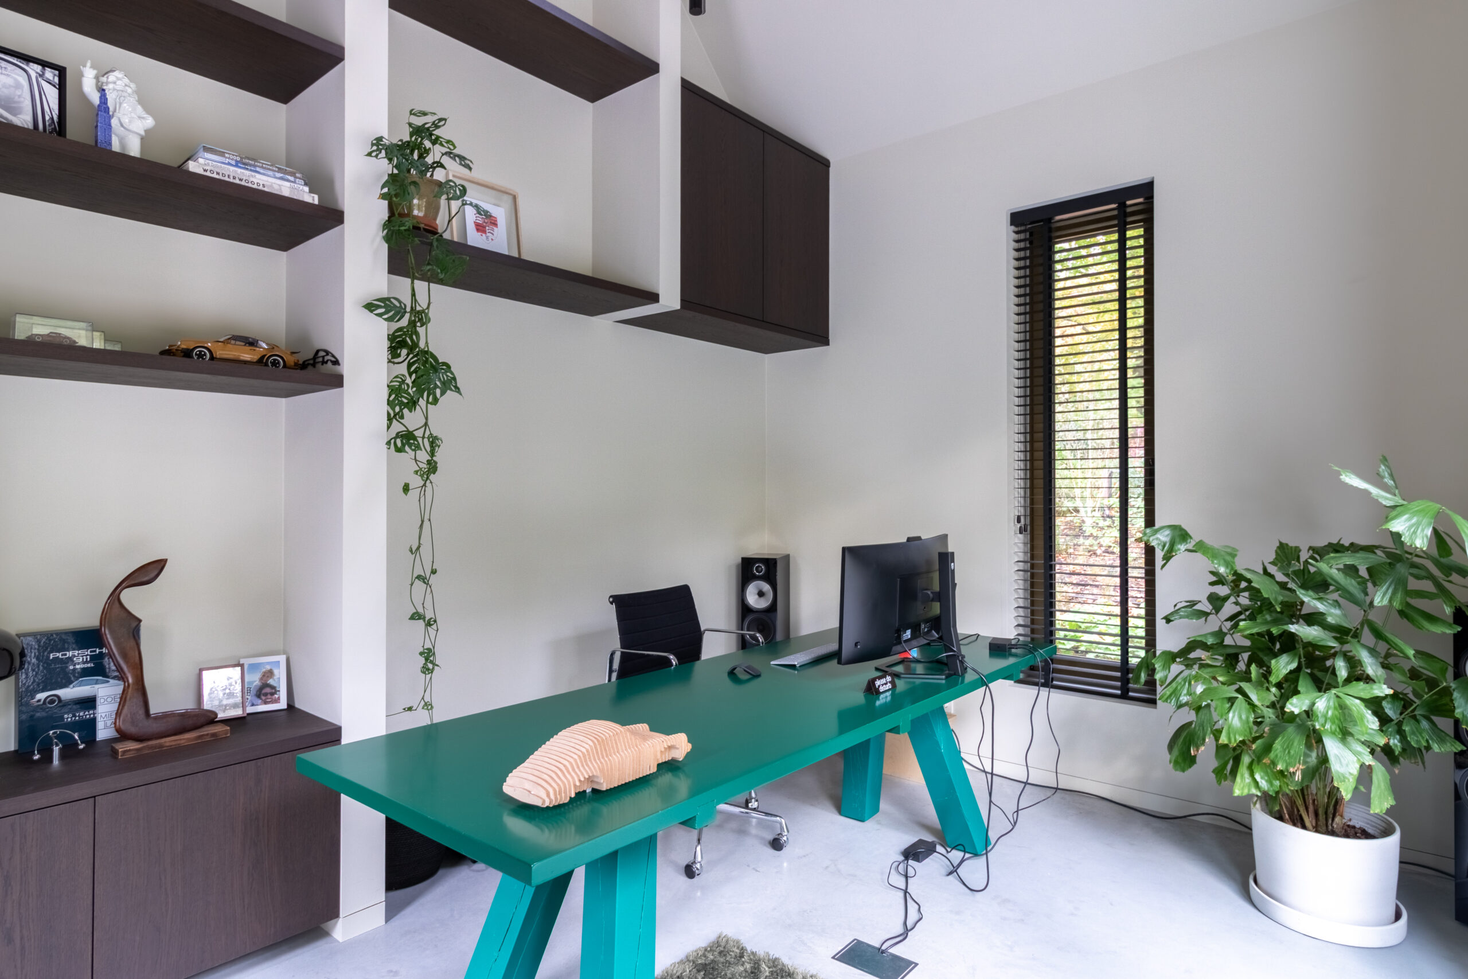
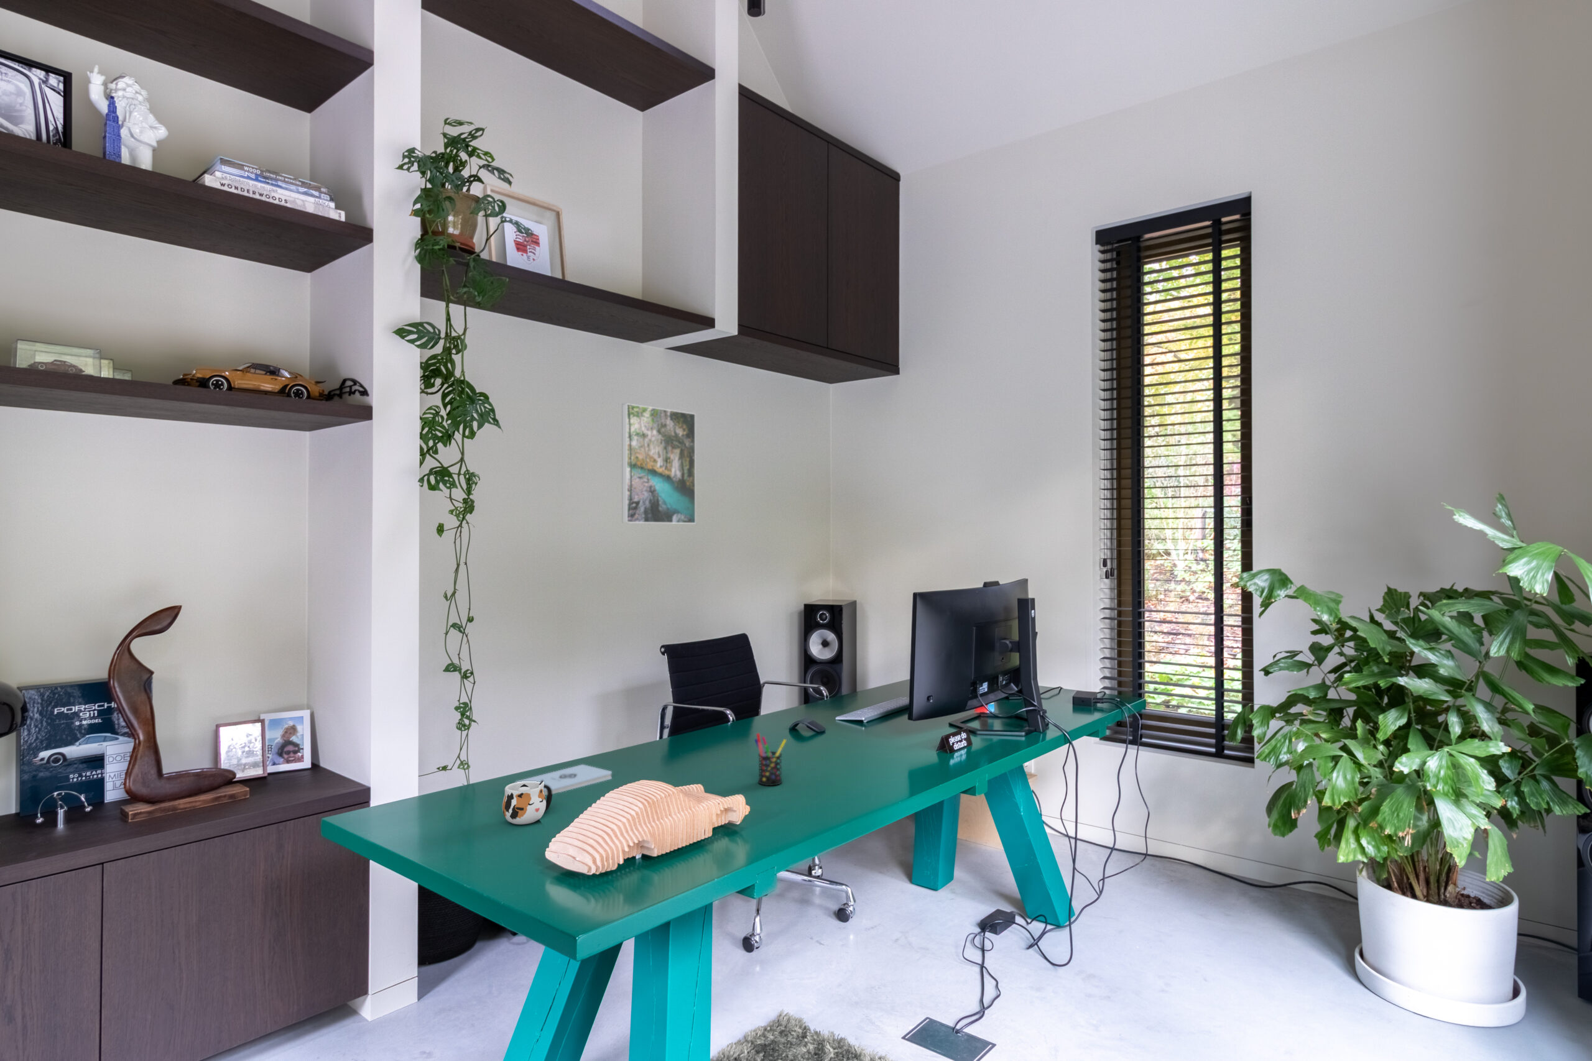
+ pen holder (768, 758)
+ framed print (660, 465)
+ notepad (565, 779)
+ mug (529, 798)
